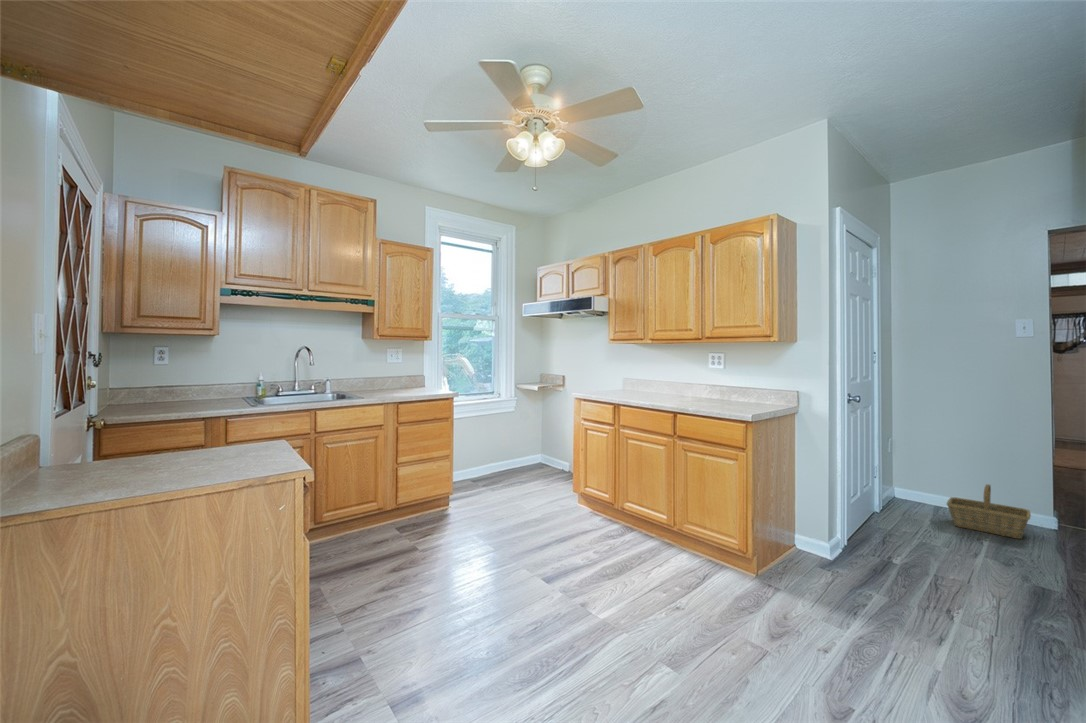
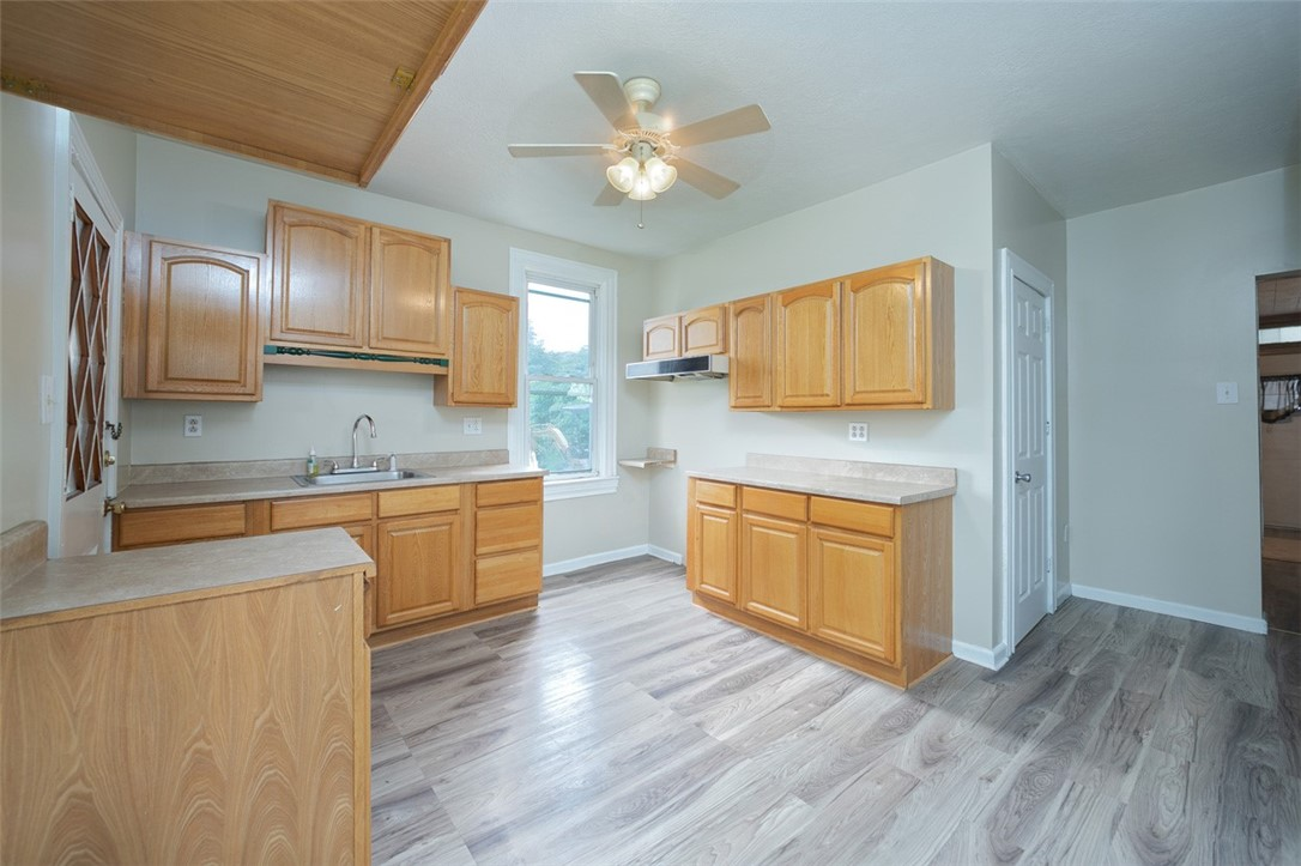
- basket (987, 507)
